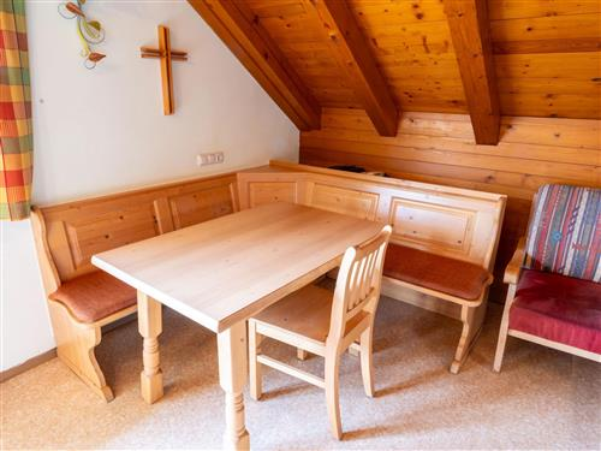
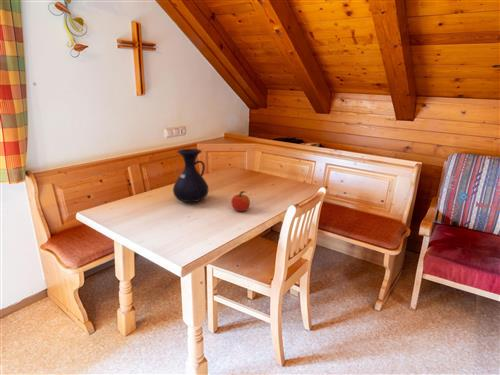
+ fruit (240, 201)
+ vase (190, 176)
